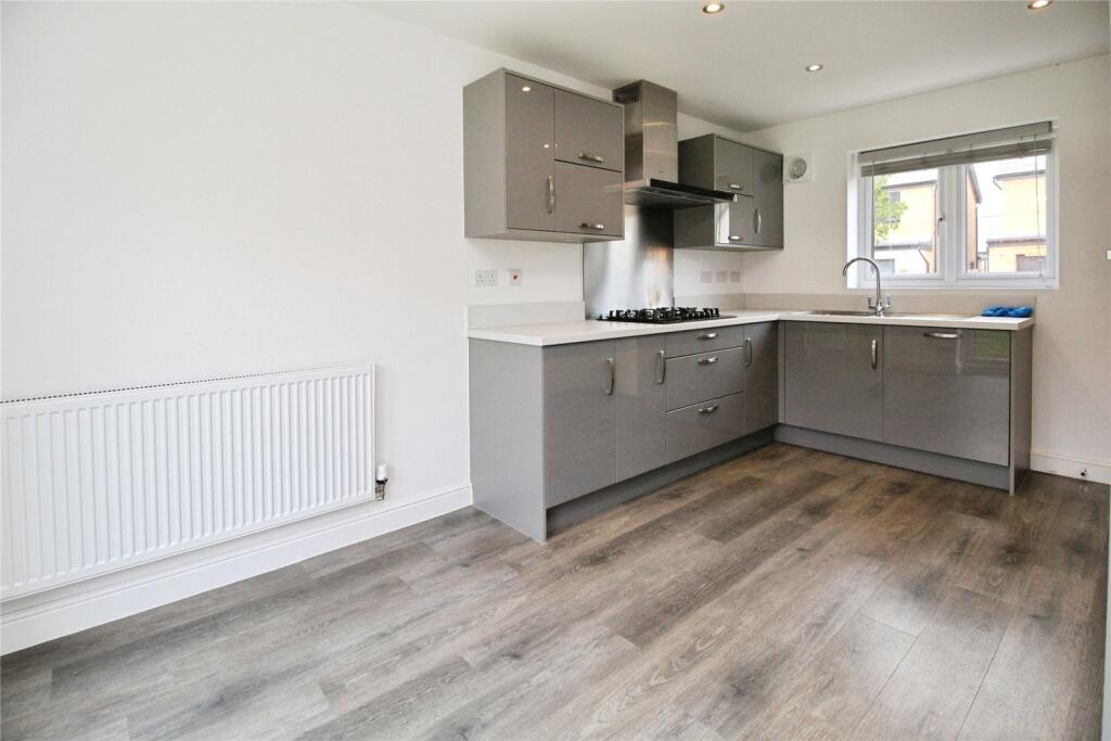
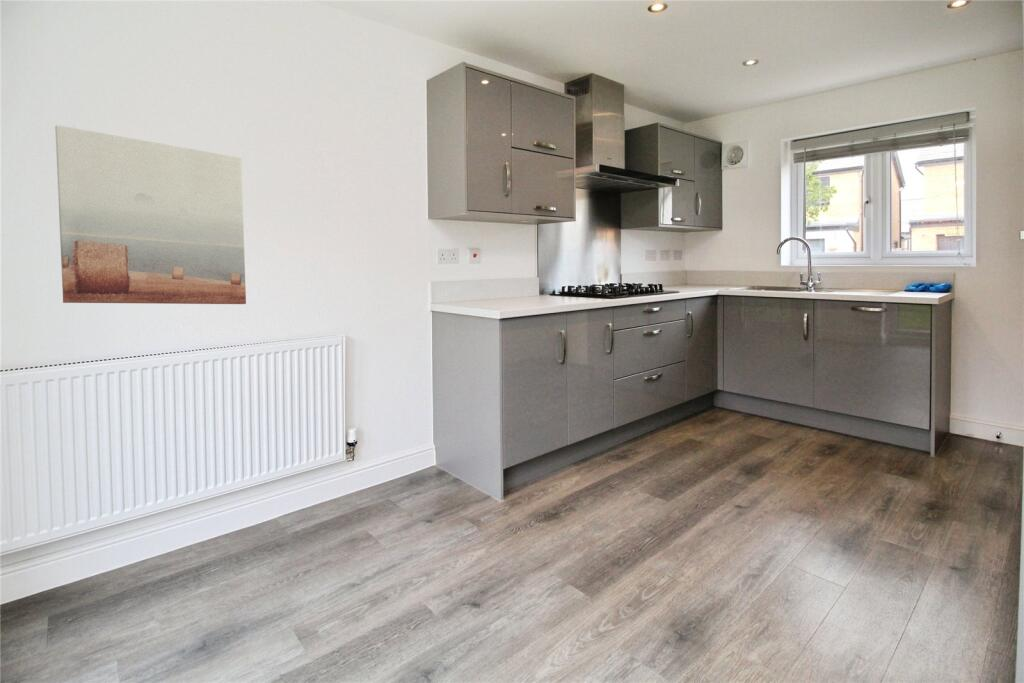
+ wall art (159, 224)
